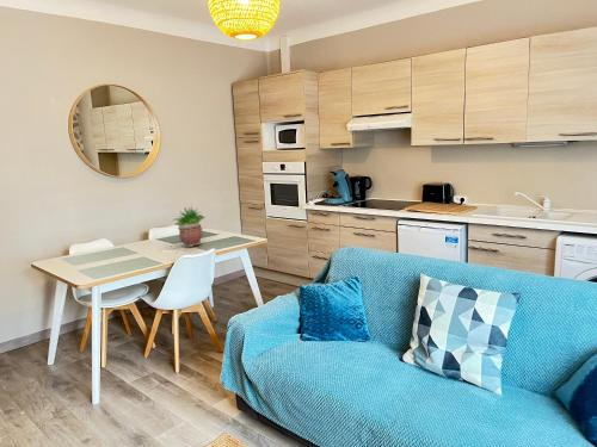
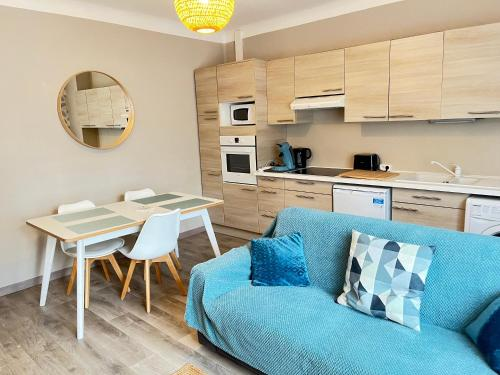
- potted plant (189, 225)
